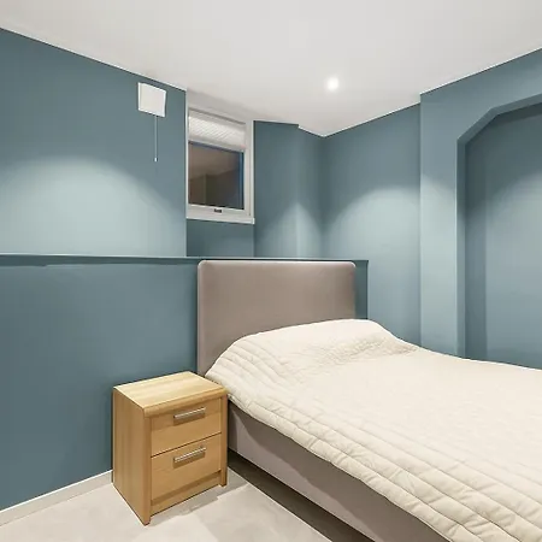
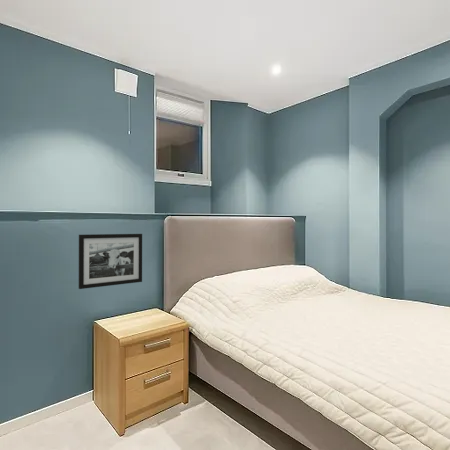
+ picture frame (112, 259)
